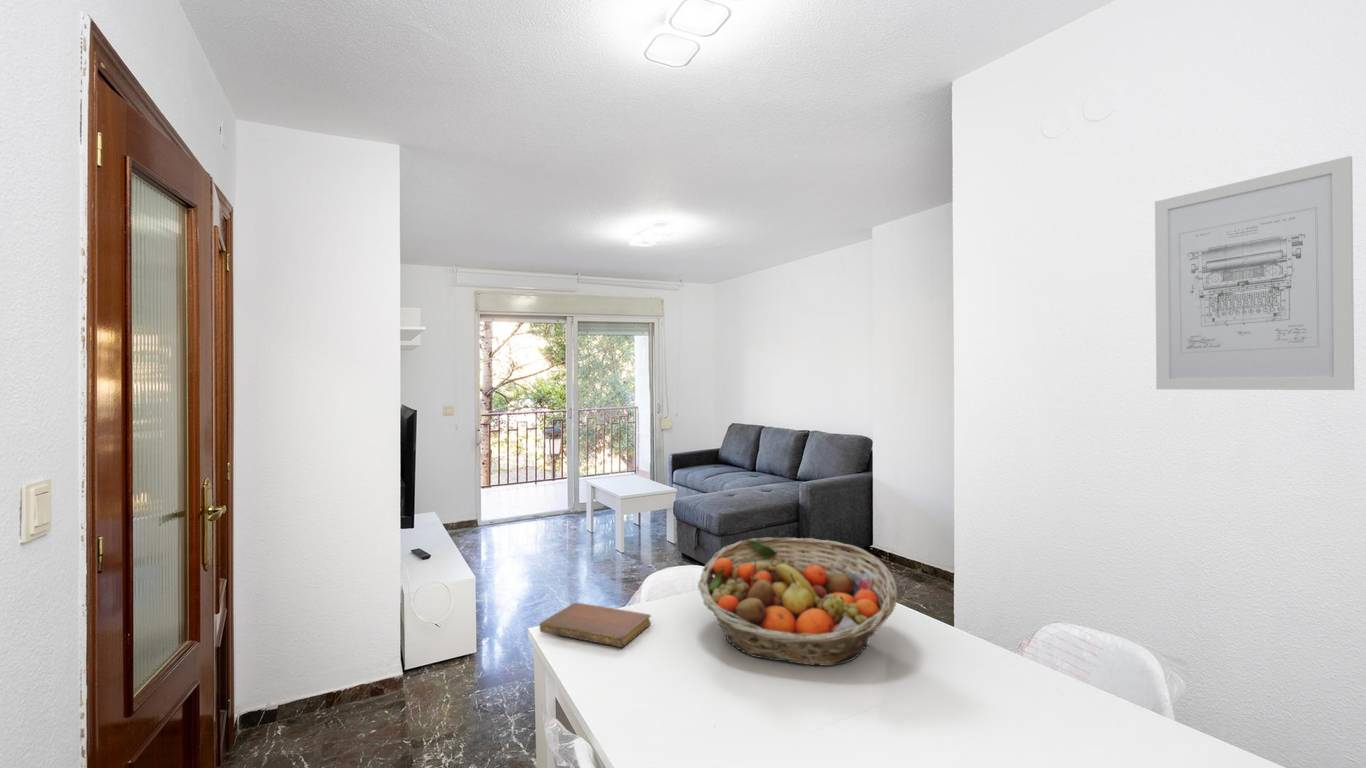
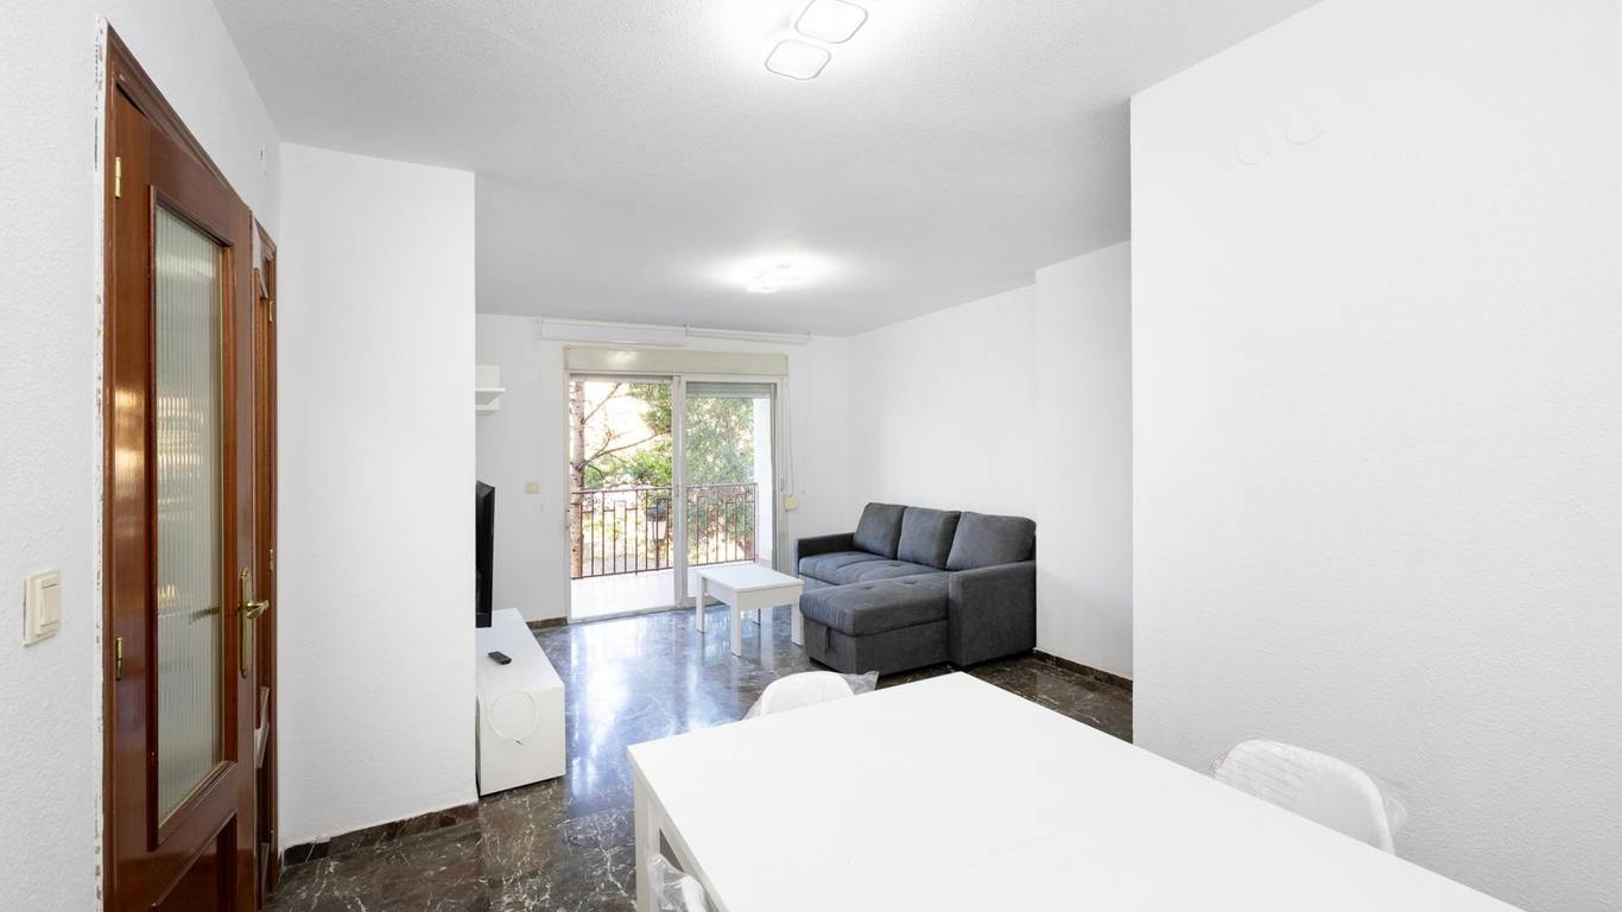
- notebook (596, 623)
- fruit basket (794, 595)
- wall art (1243, 285)
